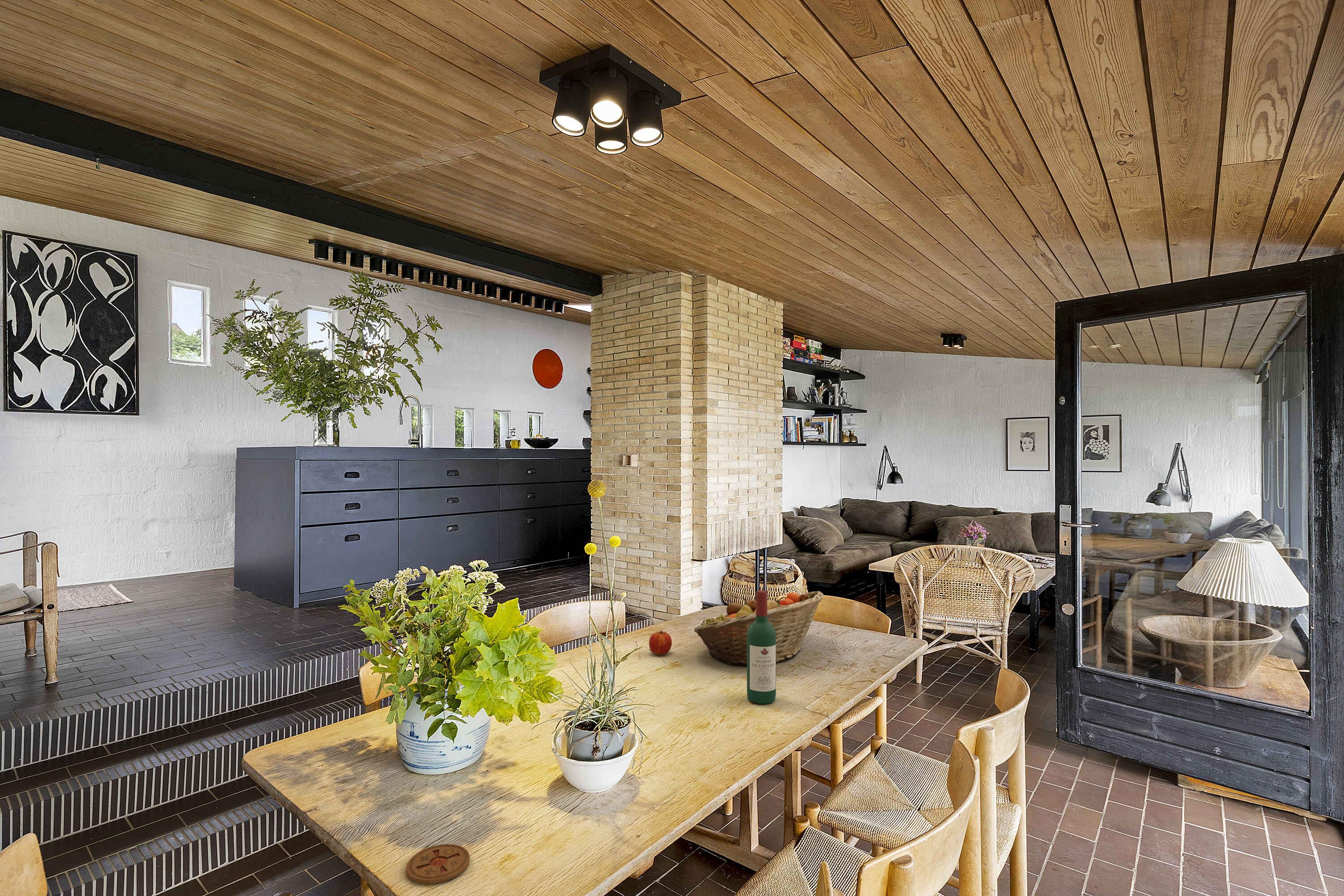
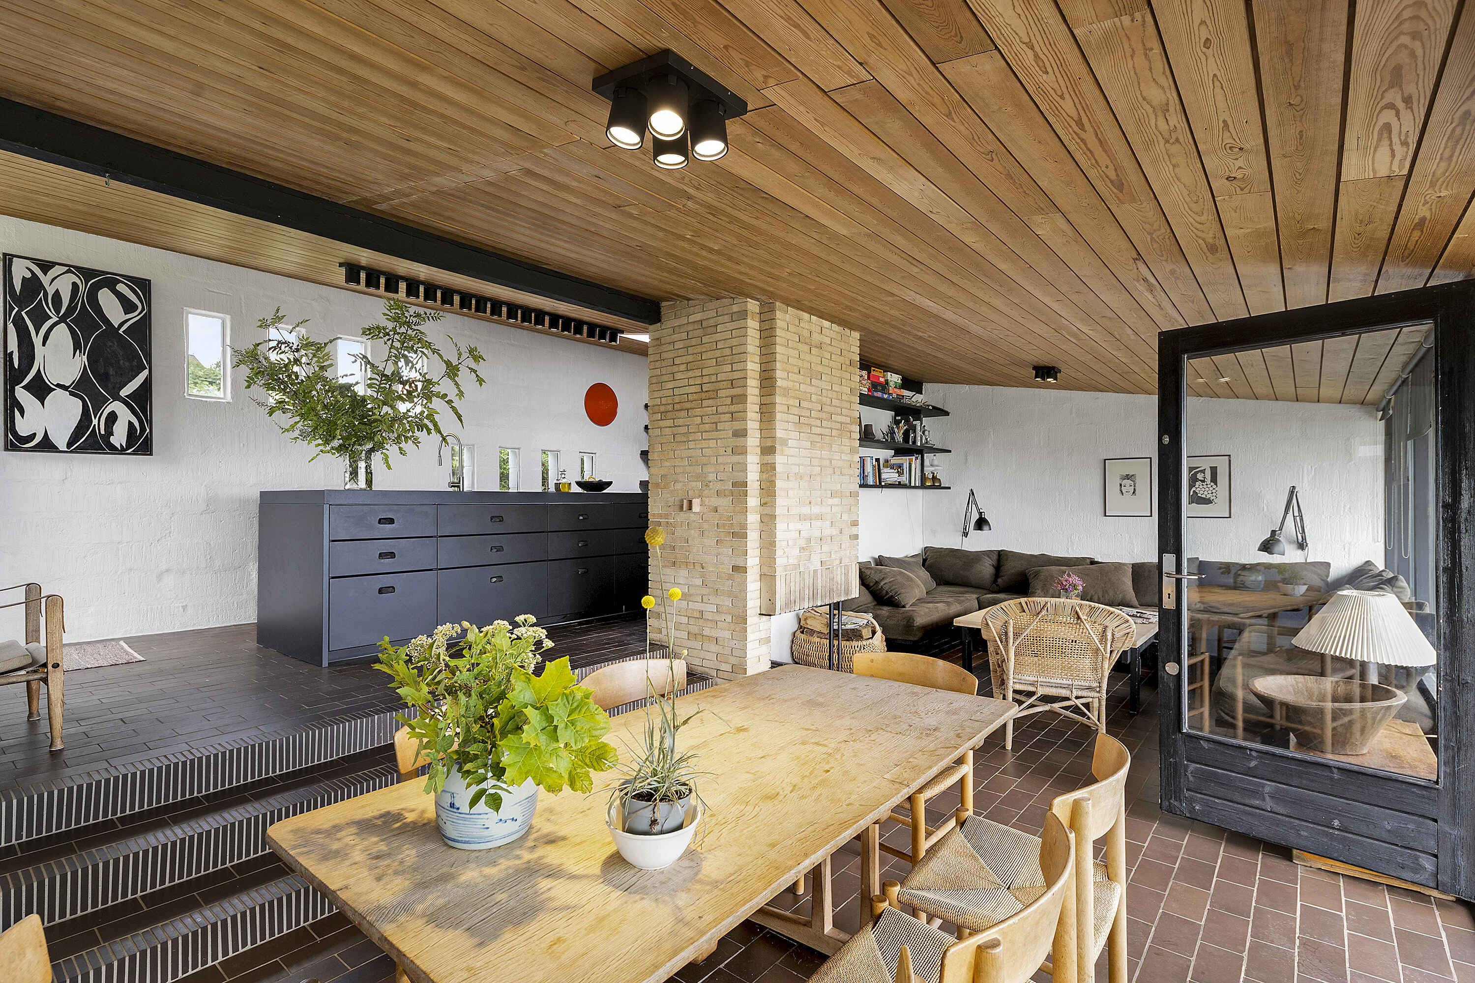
- coaster (438, 863)
- fruit (660, 642)
- wine bottle (761, 645)
- fruit basket (755, 619)
